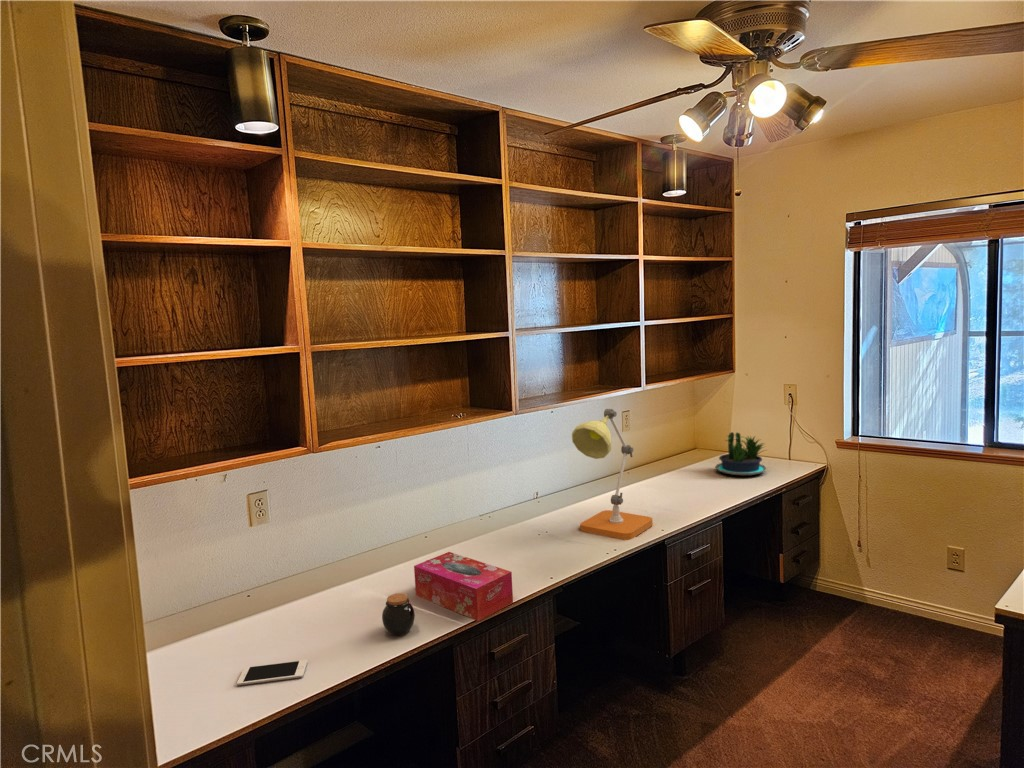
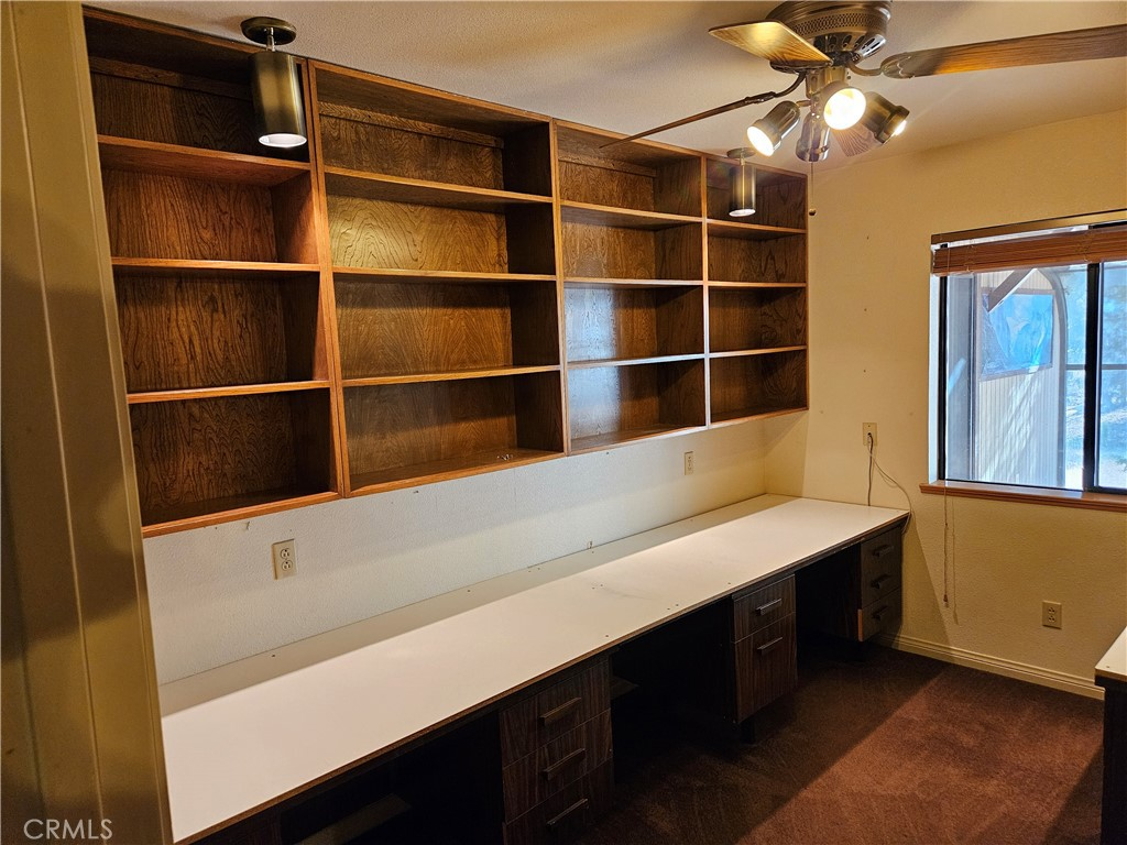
- desk lamp (619, 474)
- jar (398, 614)
- tissue box (462, 583)
- potted plant (743, 452)
- cell phone (273, 672)
